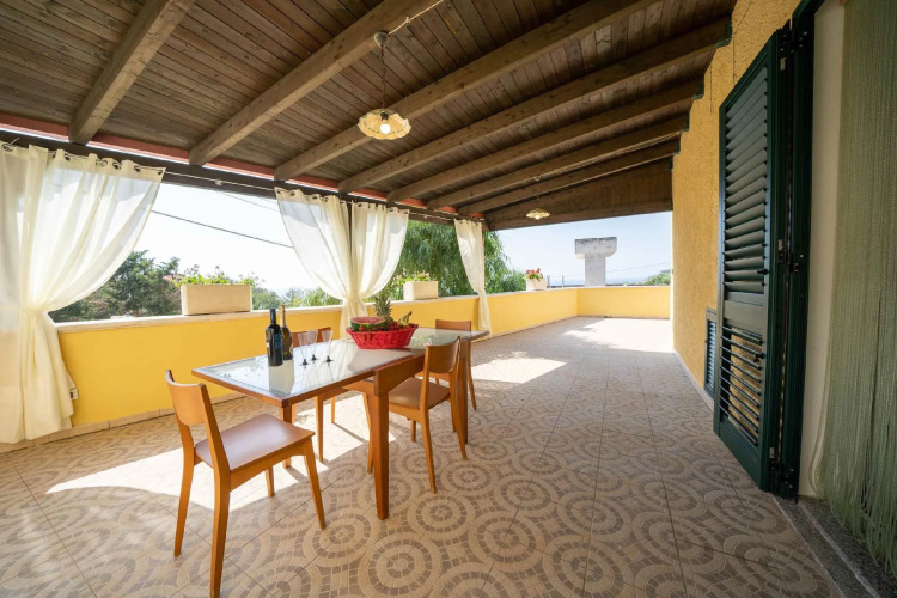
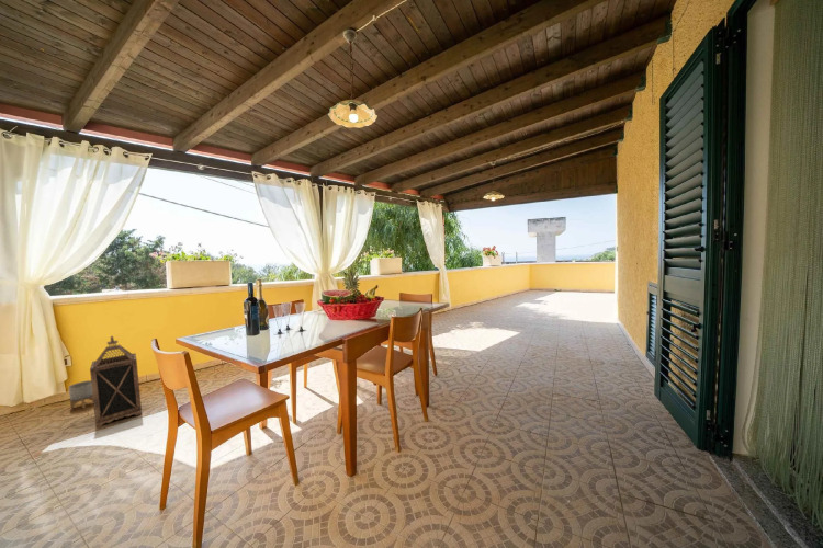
+ planter (82, 395)
+ lantern (115, 375)
